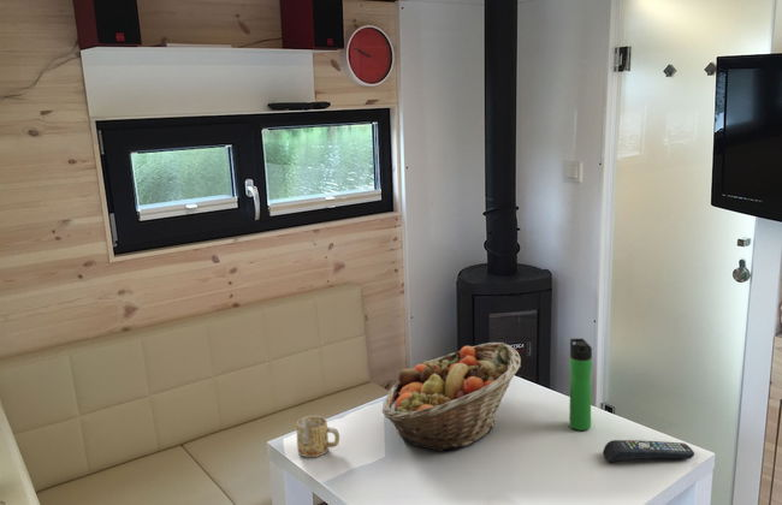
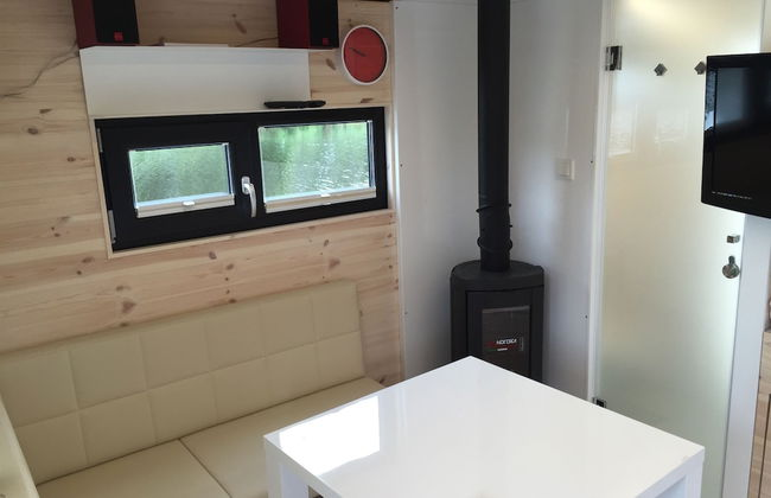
- fruit basket (451, 390)
- remote control (647, 450)
- bottle (579, 382)
- mug (318, 435)
